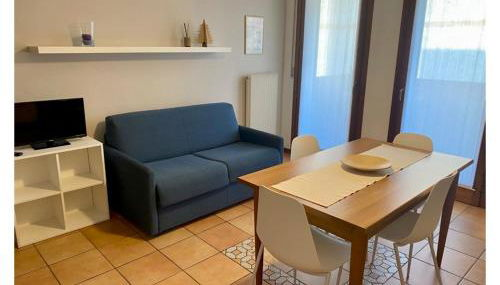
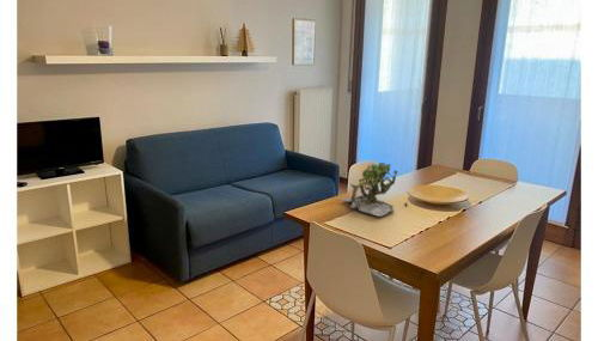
+ plant (372, 184)
